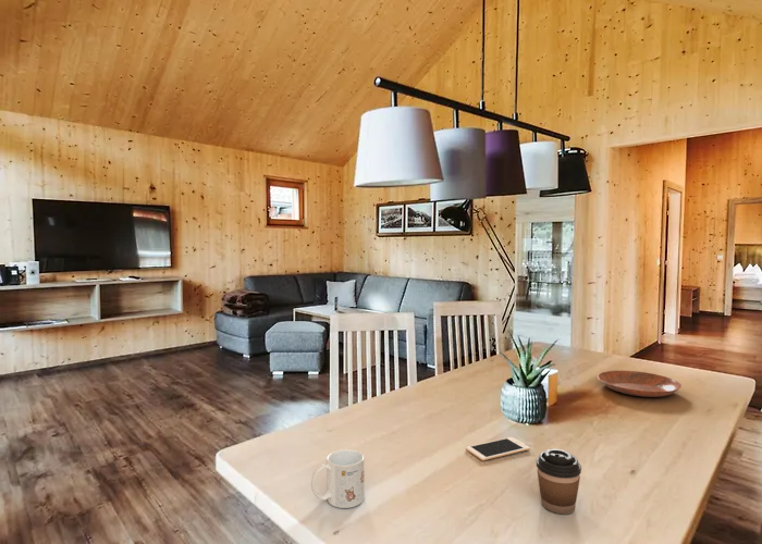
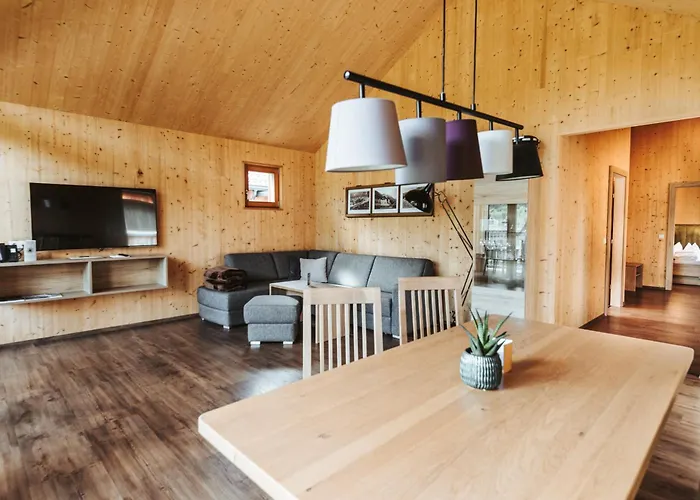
- mug (337, 479)
- coffee cup (557, 478)
- cell phone (497, 448)
- bowl (637, 384)
